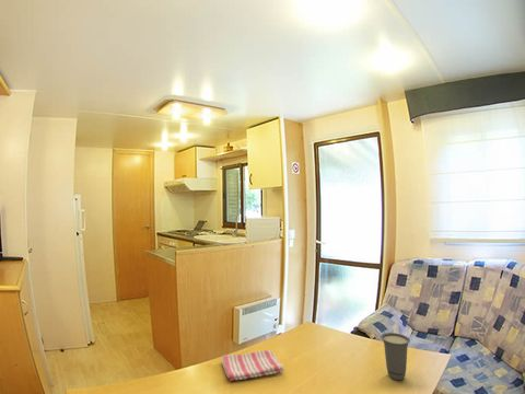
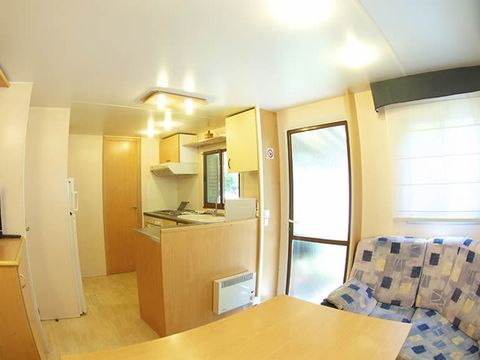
- cup (395, 357)
- dish towel (252, 363)
